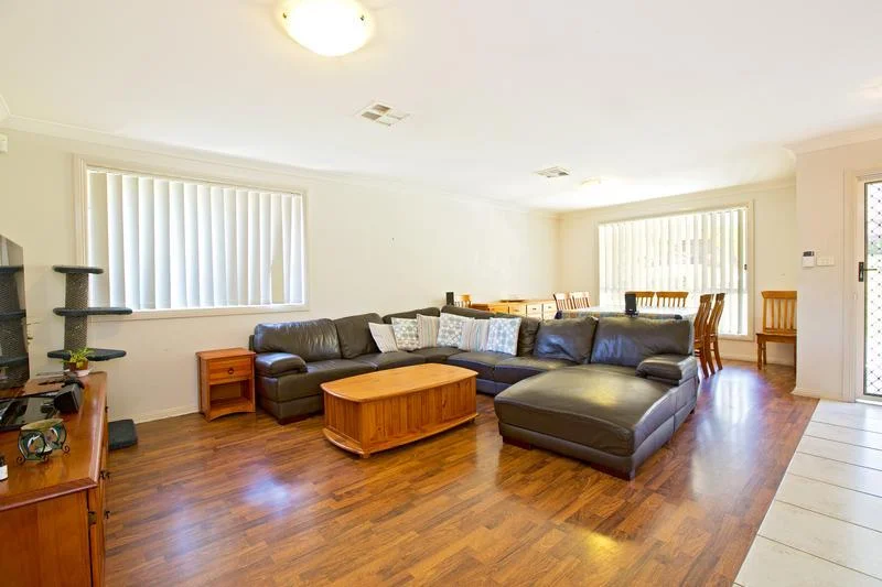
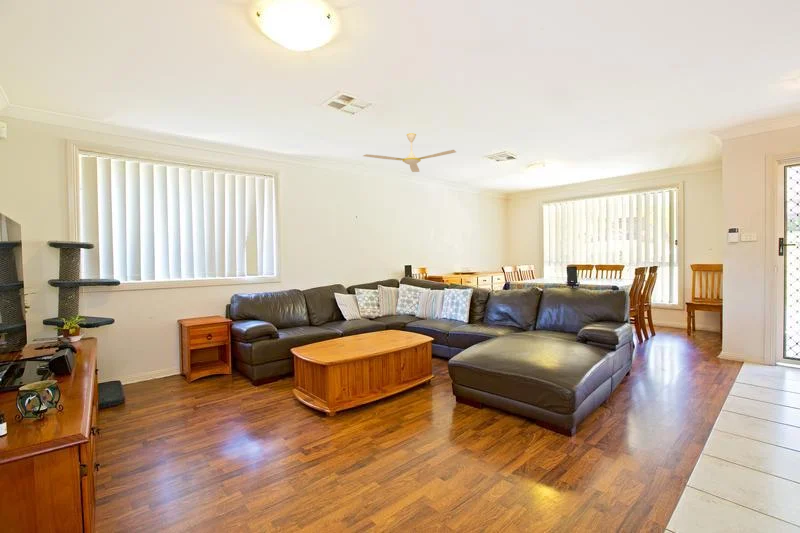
+ ceiling fan (410, 152)
